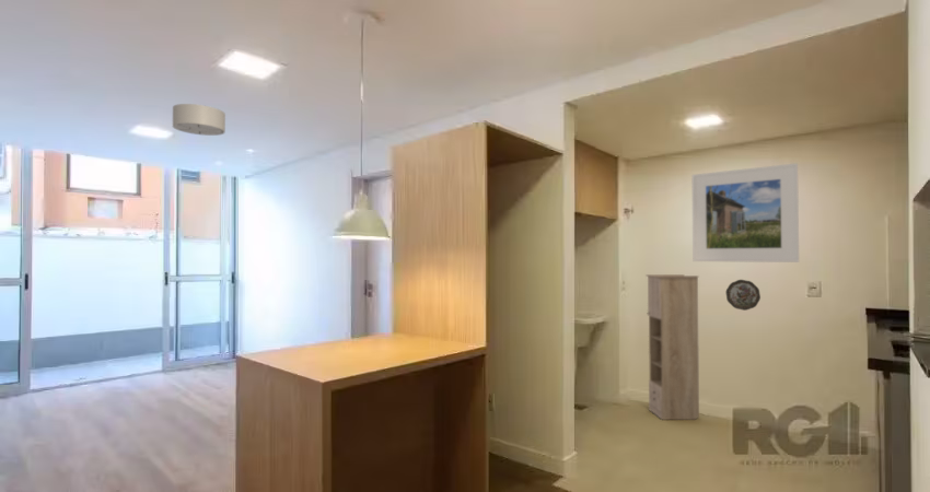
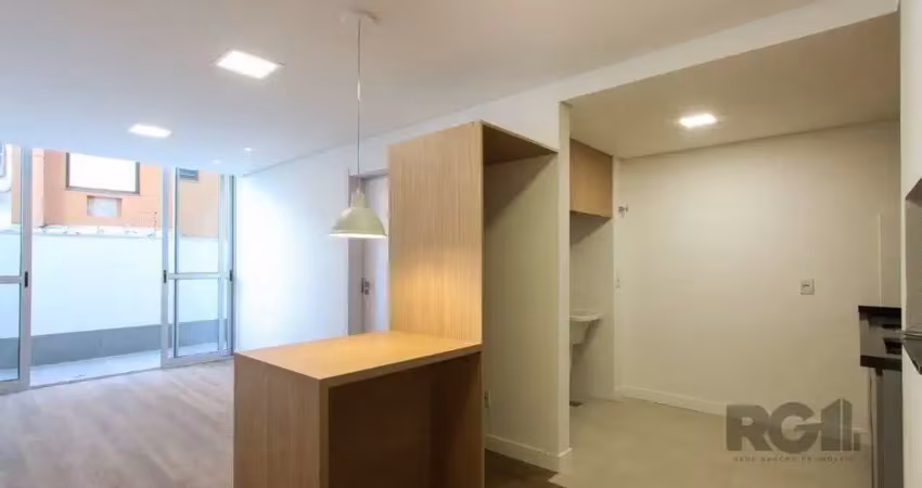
- ceiling light (199, 120)
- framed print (742, 215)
- decorative plate (743, 294)
- storage cabinet (672, 344)
